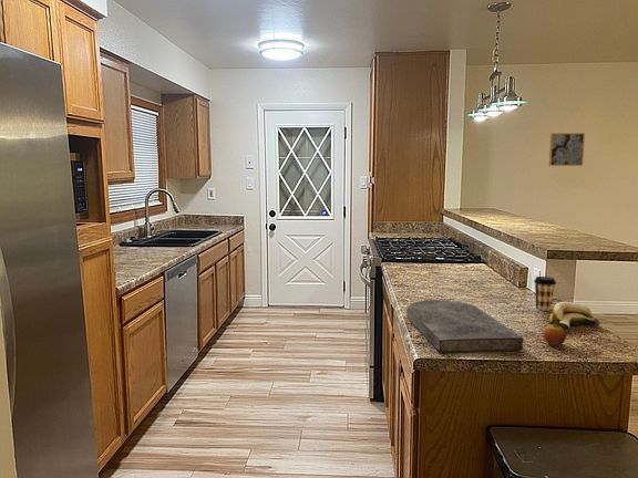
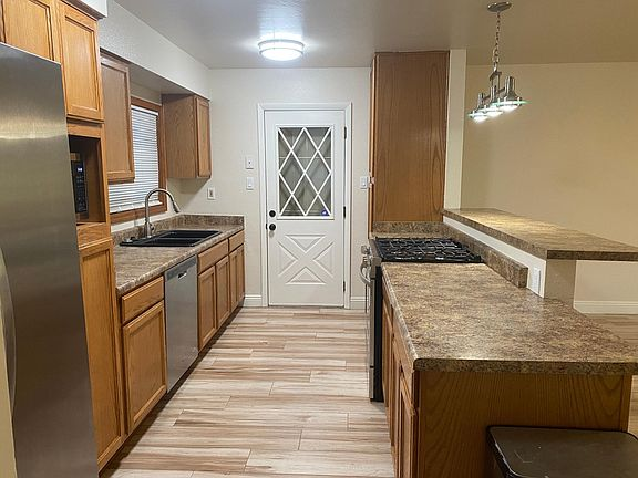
- fruit (560, 331)
- cutting board (453, 322)
- coffee cup (544, 293)
- banana (575, 315)
- wall art (566, 149)
